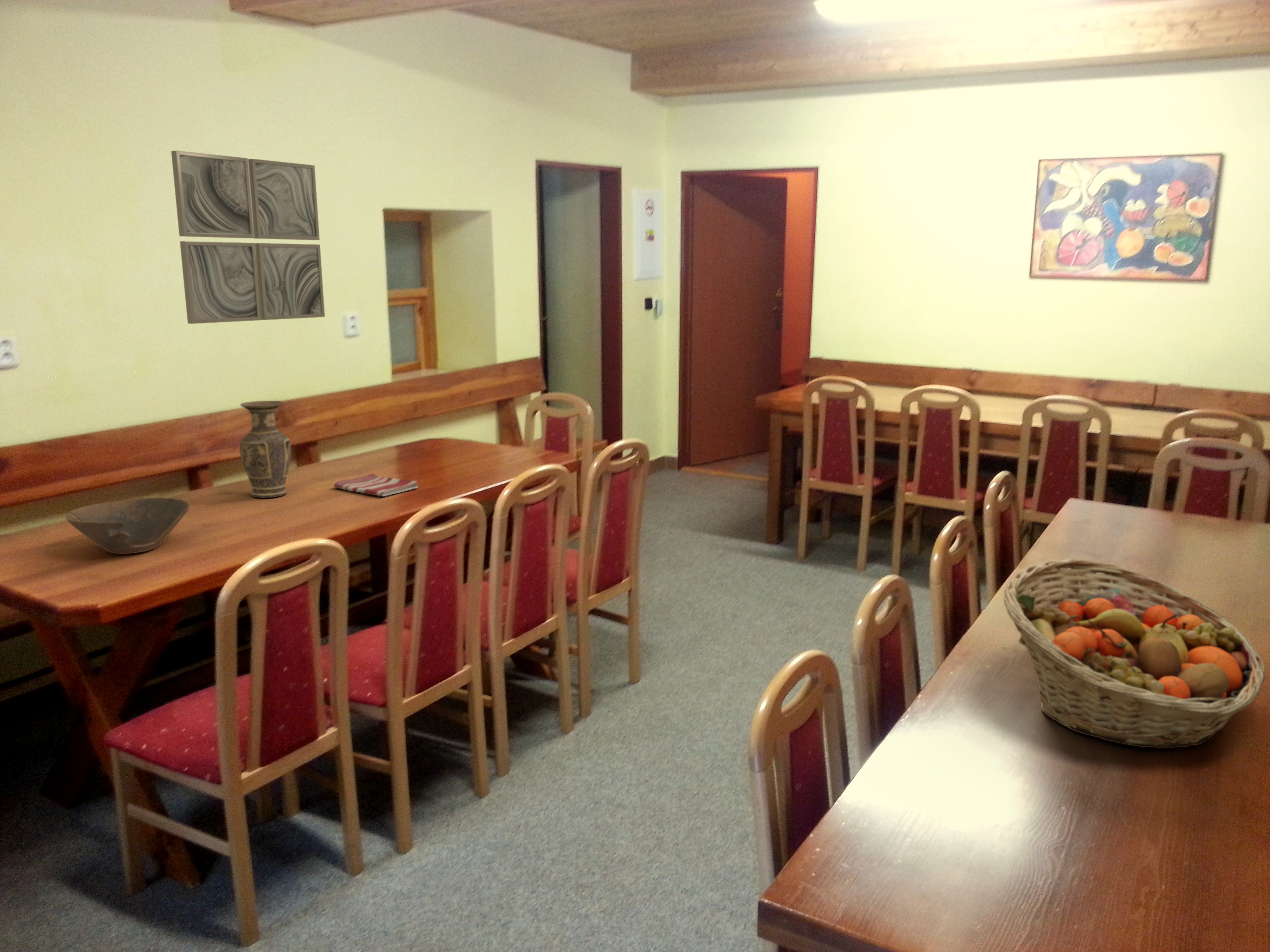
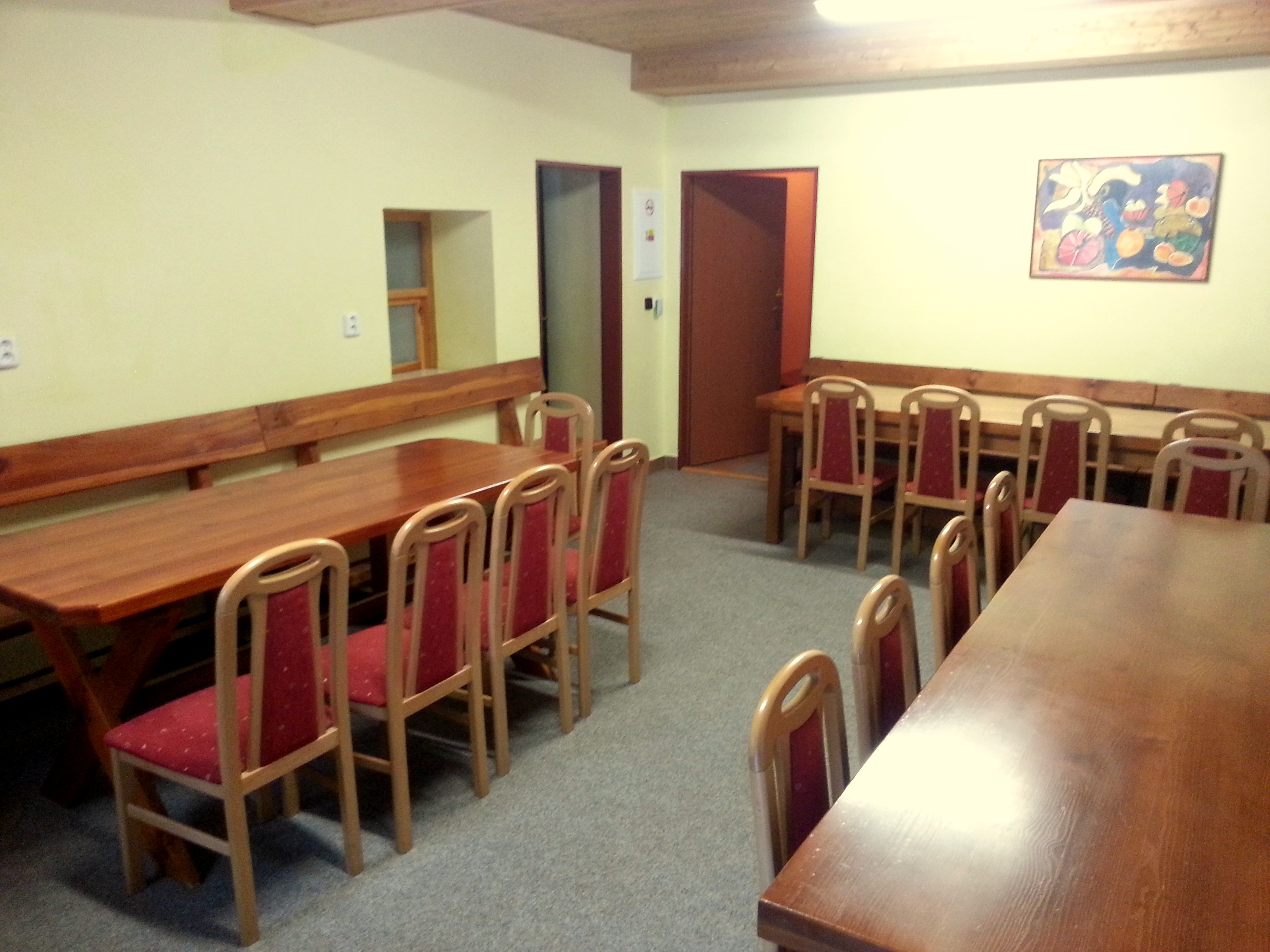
- bowl (131, 528)
- vase (265, 449)
- fruit basket (1128, 648)
- dish towel (376, 484)
- wall art (254, 243)
